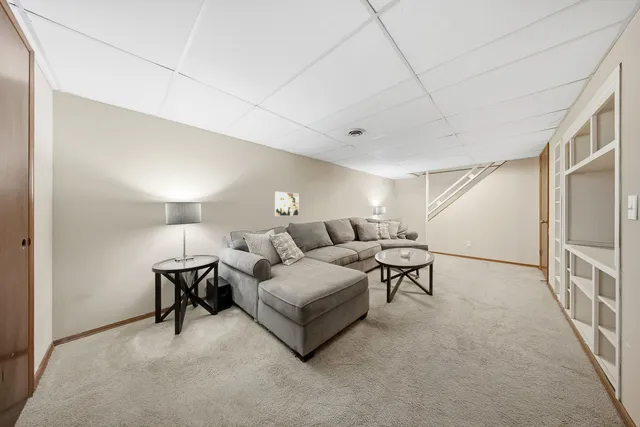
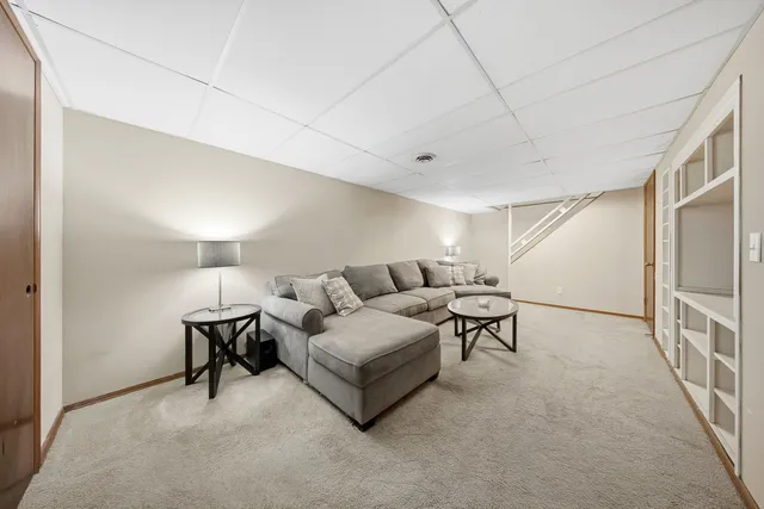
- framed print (287, 204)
